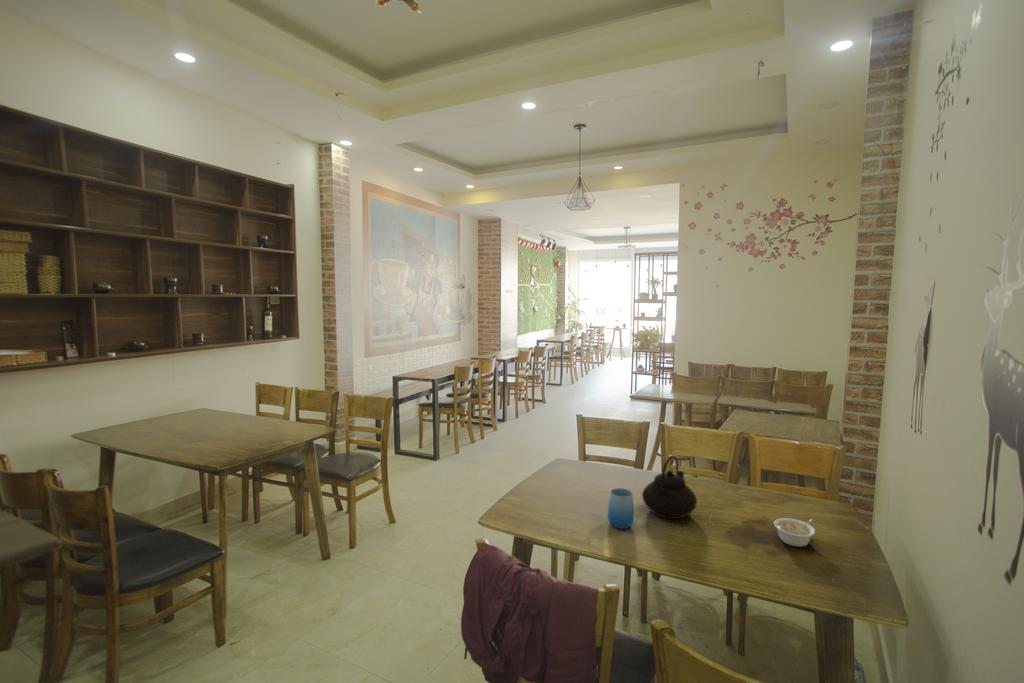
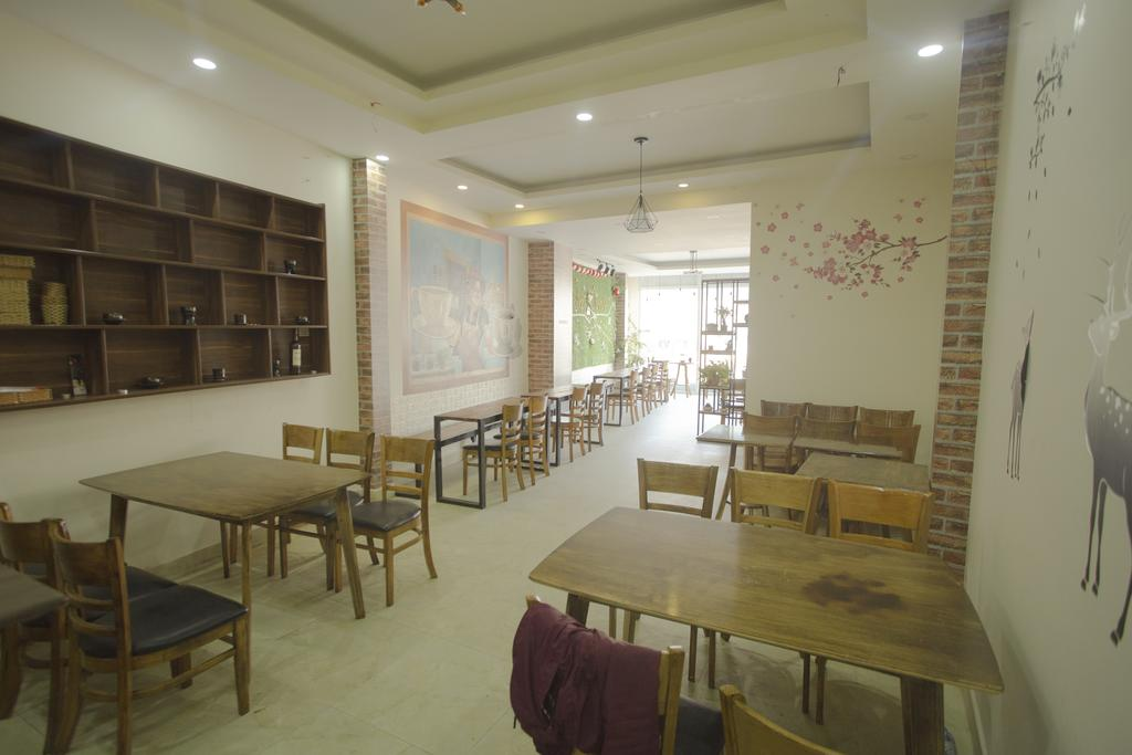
- legume (794, 531)
- cup (620, 508)
- teapot (671, 482)
